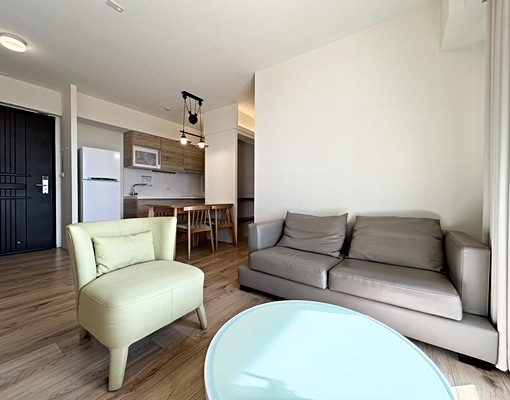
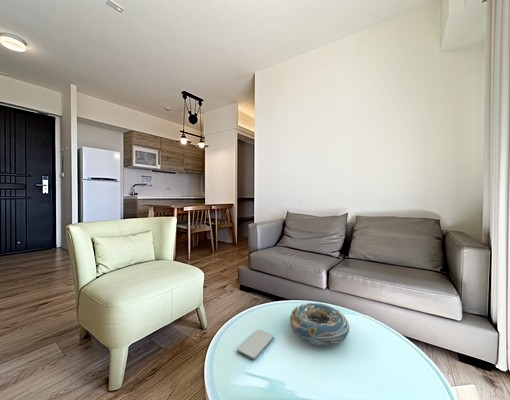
+ decorative bowl (319, 321)
+ smartphone (256, 343)
